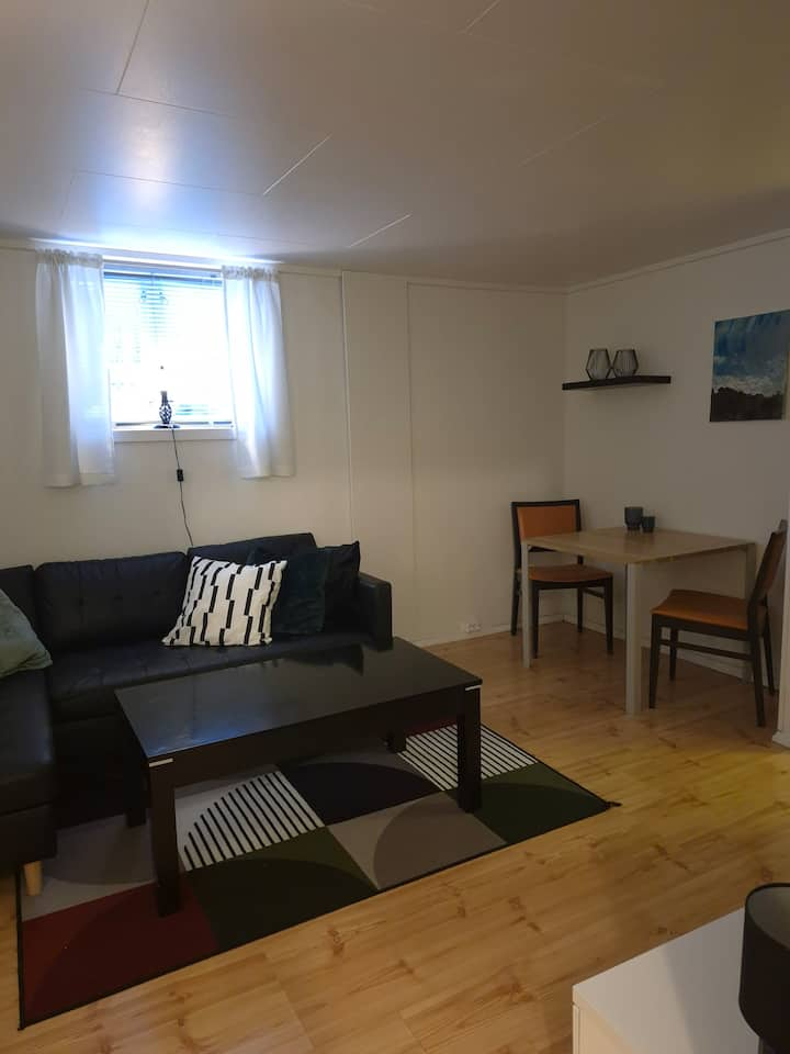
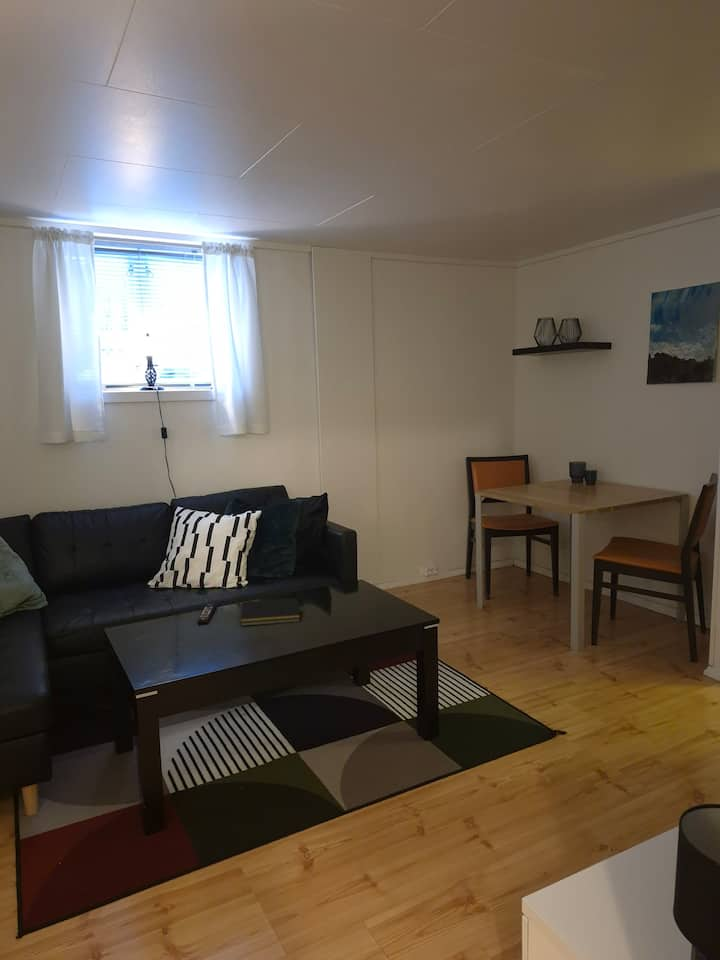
+ remote control (207, 612)
+ notepad (270, 611)
